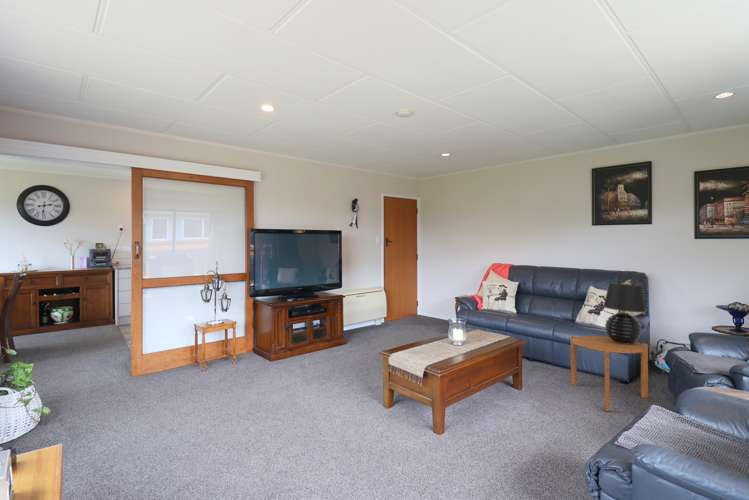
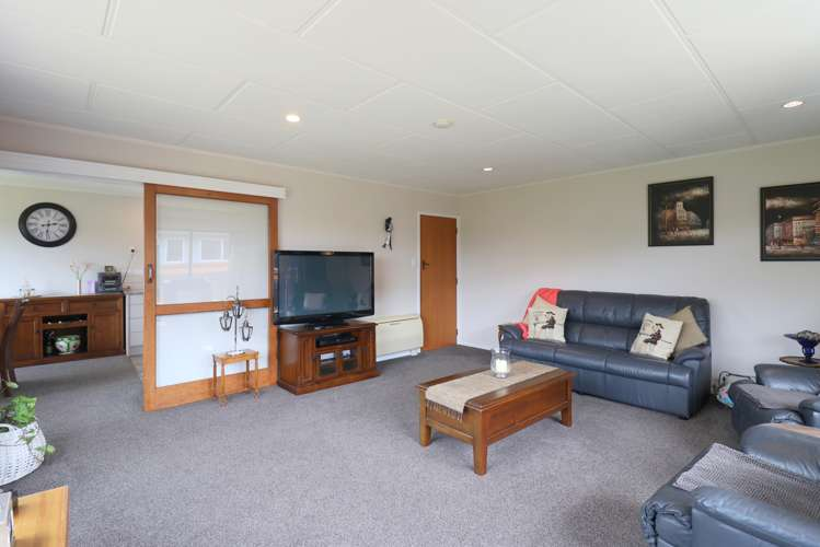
- side table (607, 370)
- table lamp (622, 313)
